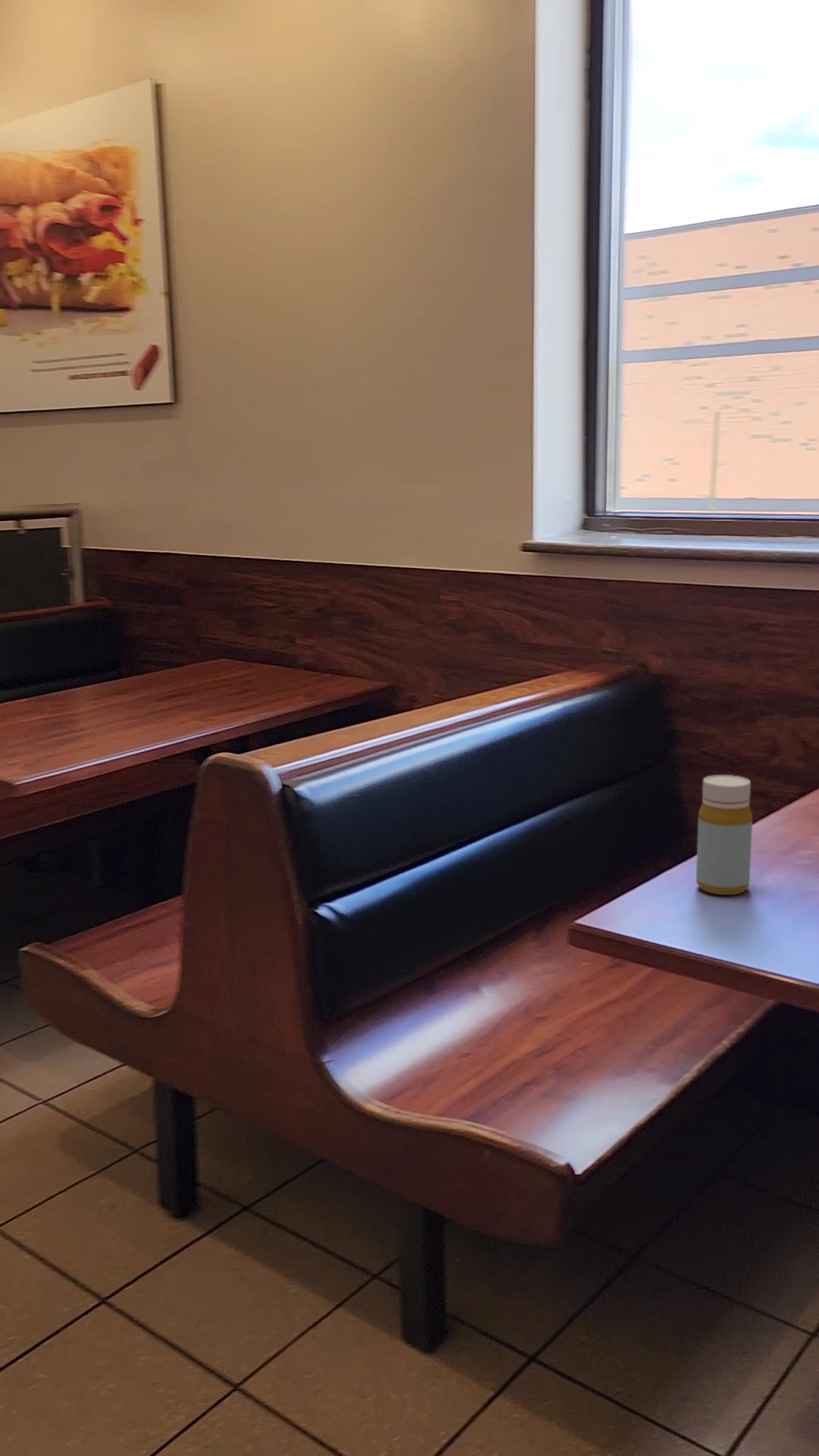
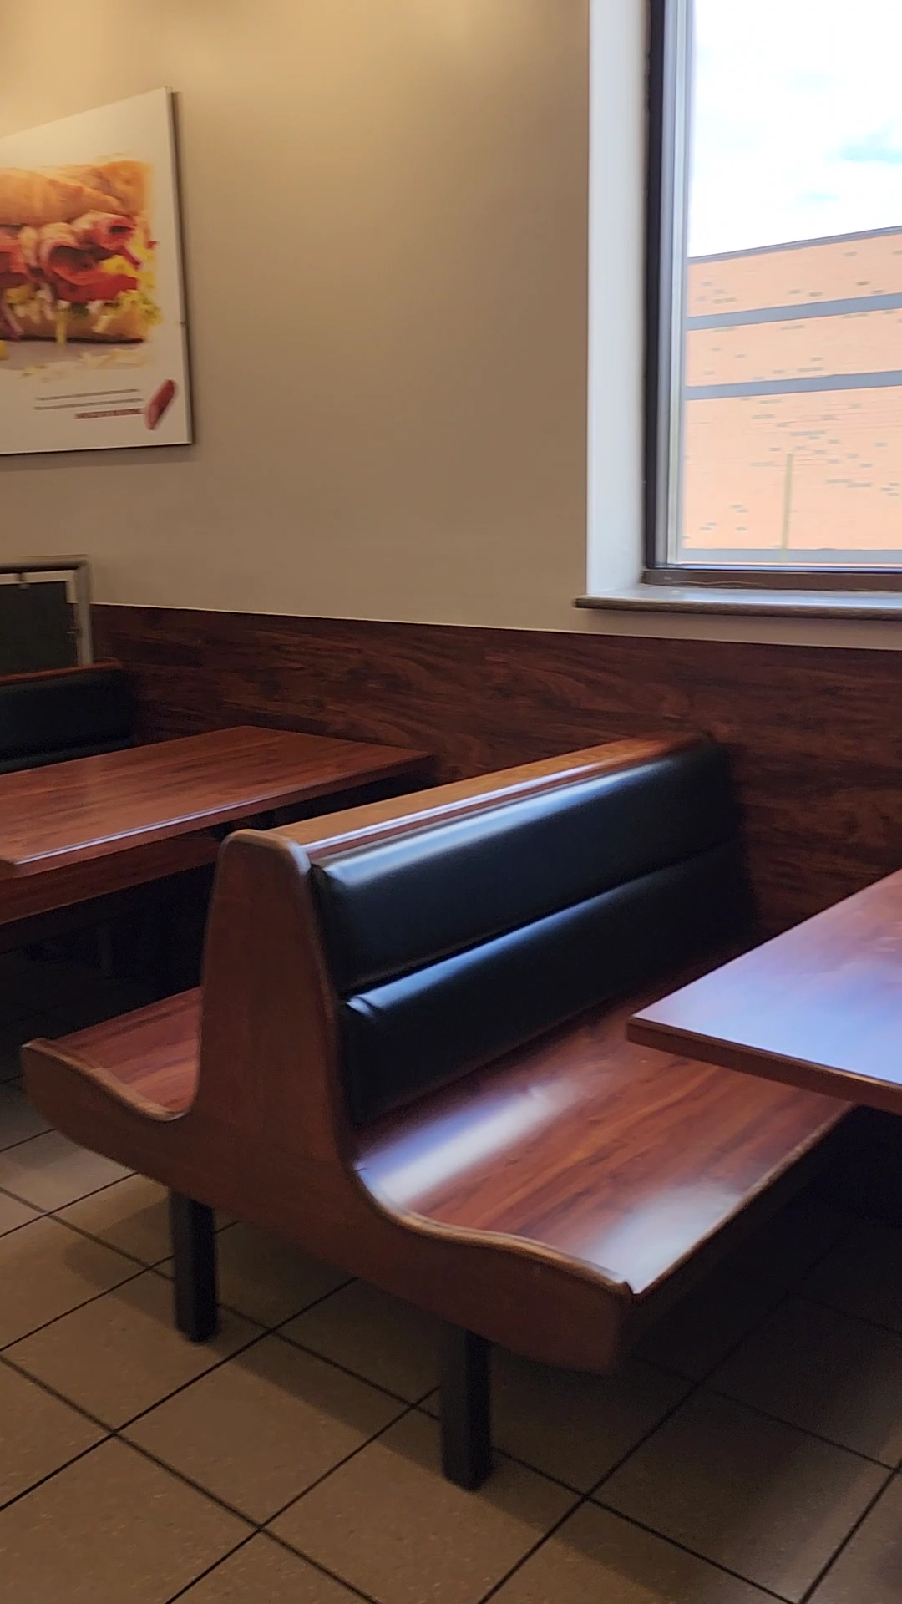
- bottle (724, 834)
